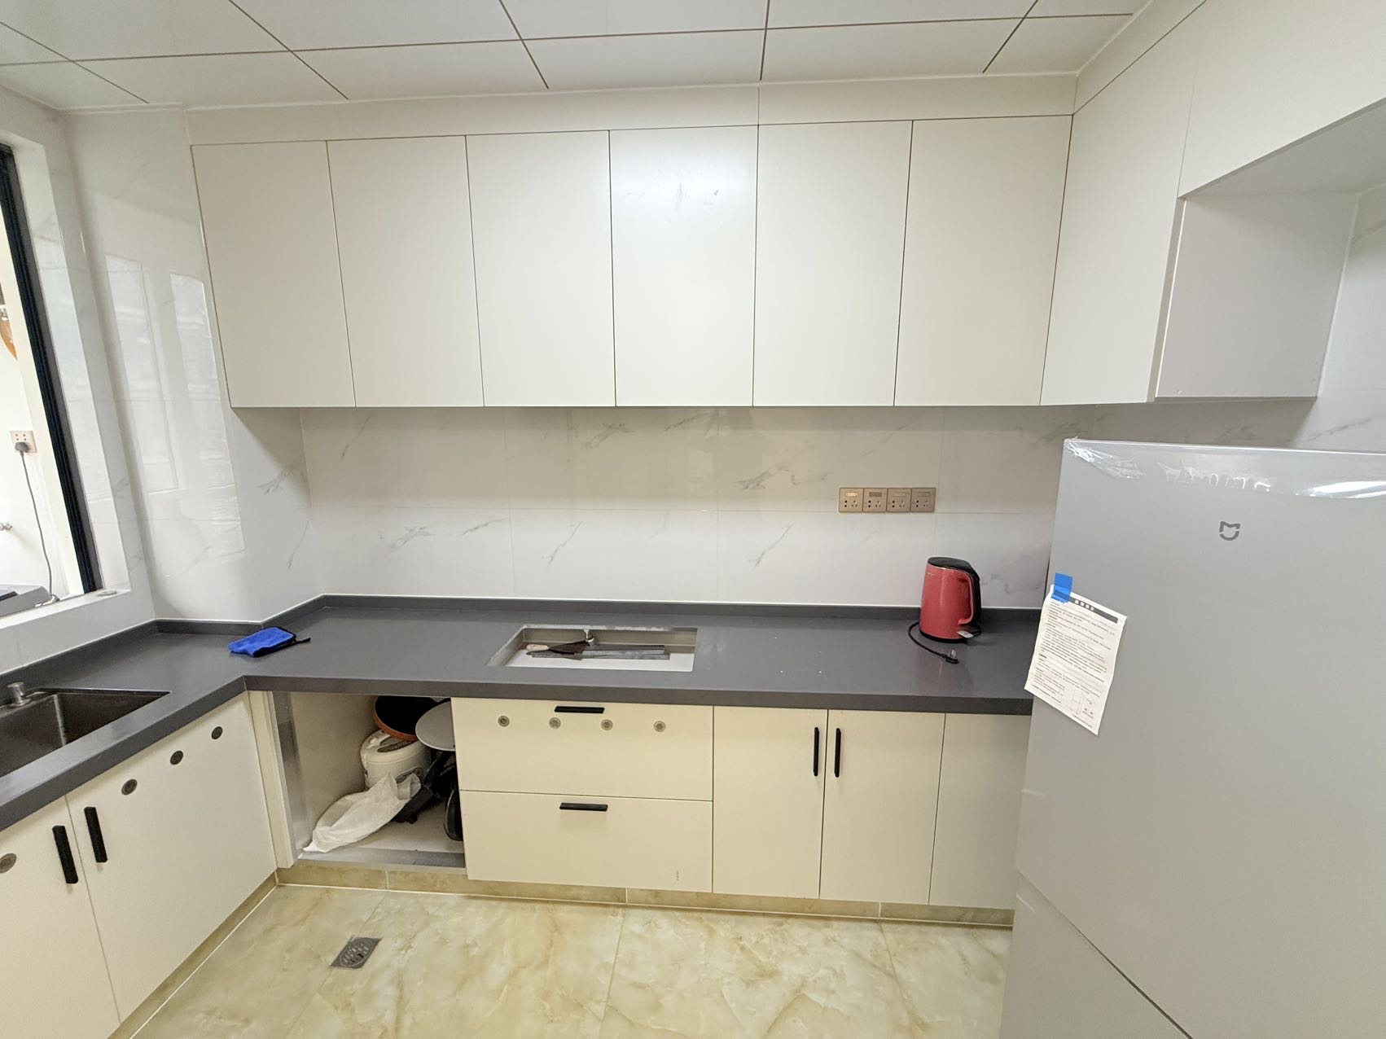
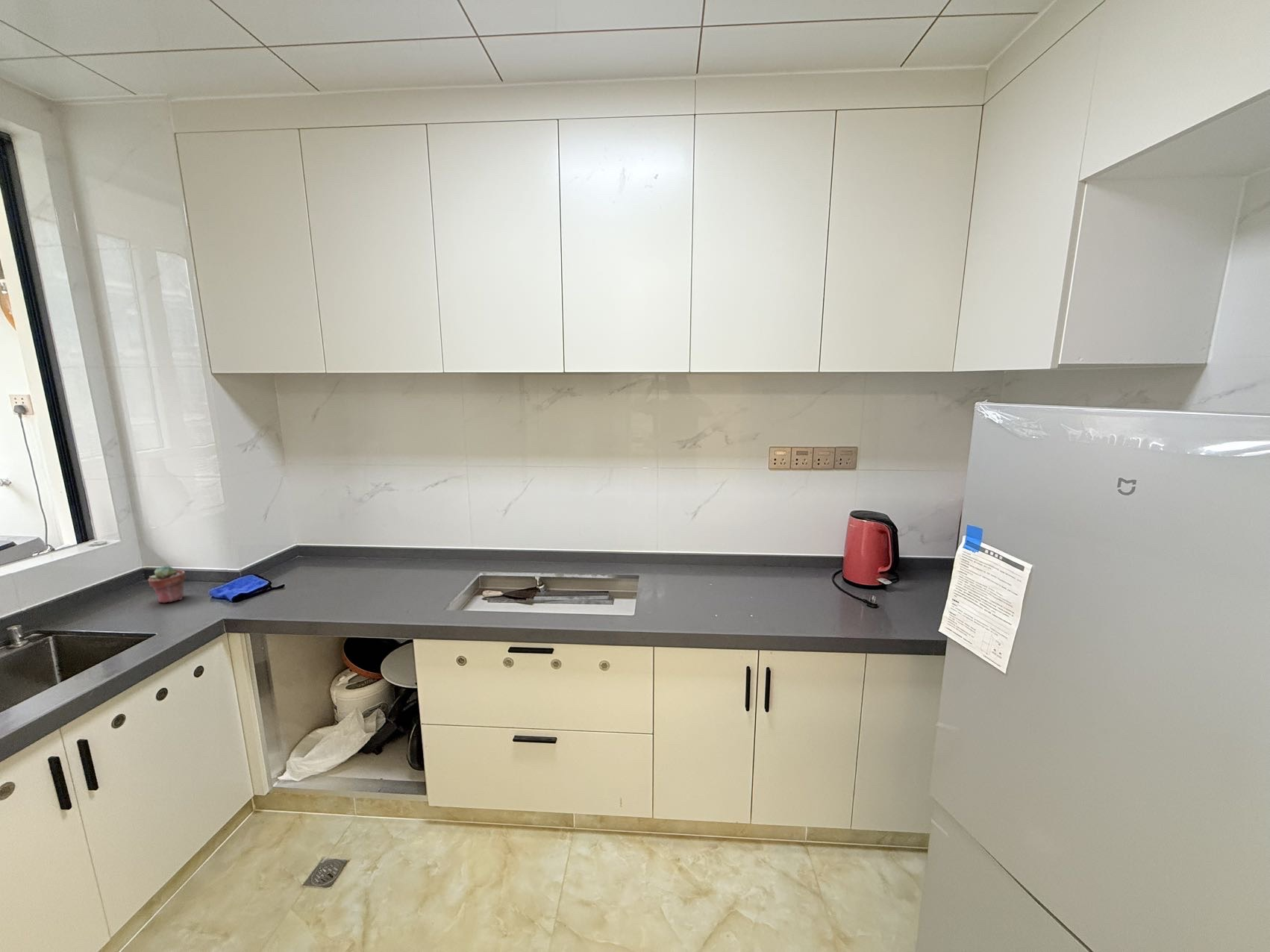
+ potted succulent (168, 582)
